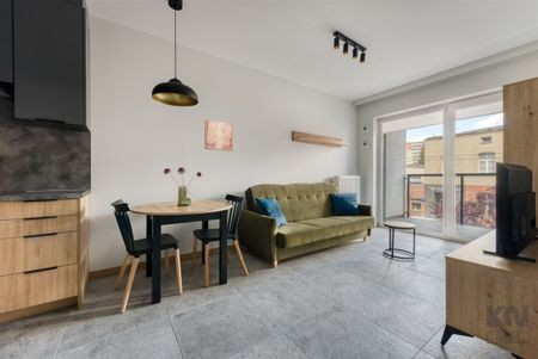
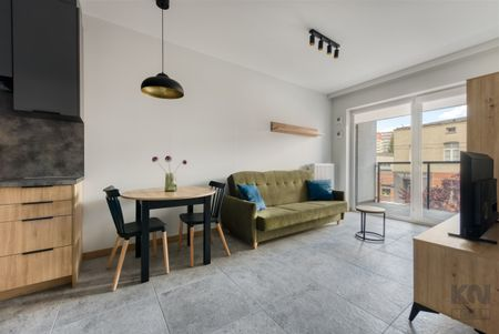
- wall art (219, 136)
